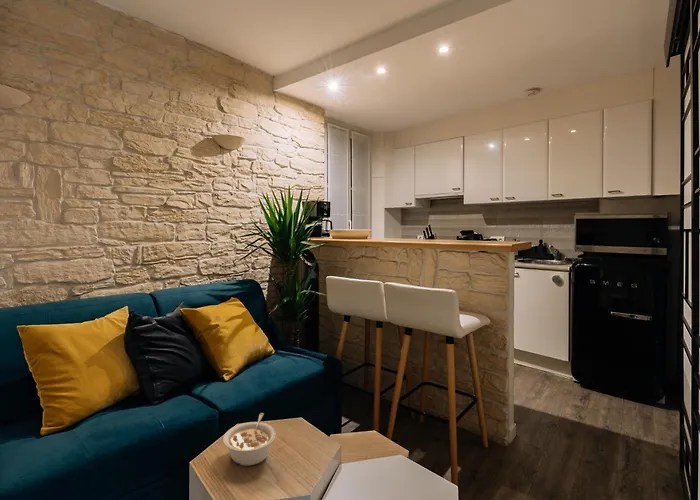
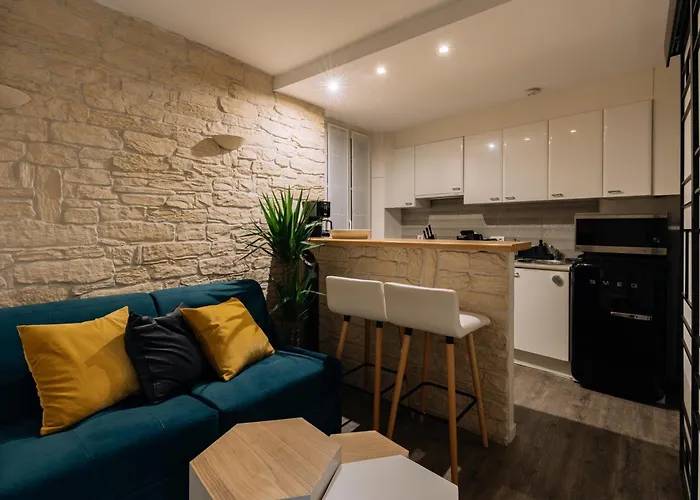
- legume (249, 442)
